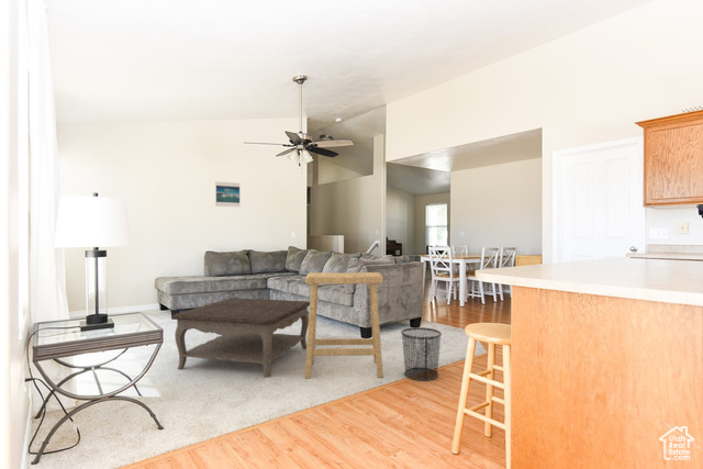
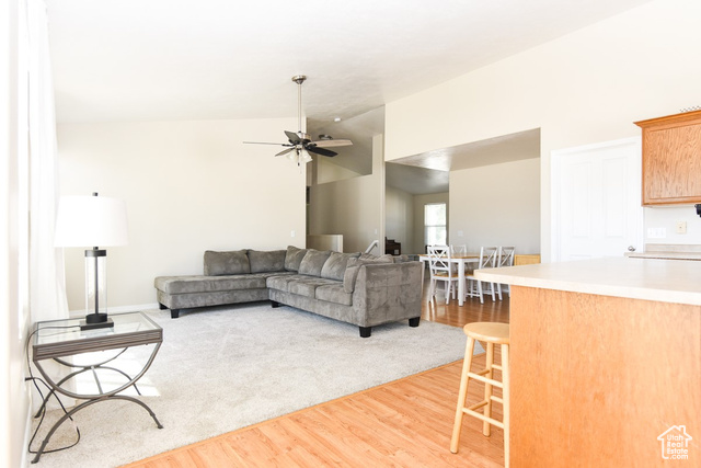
- coffee table (247, 332)
- waste bin (421, 353)
- stool (344, 339)
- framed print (227, 194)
